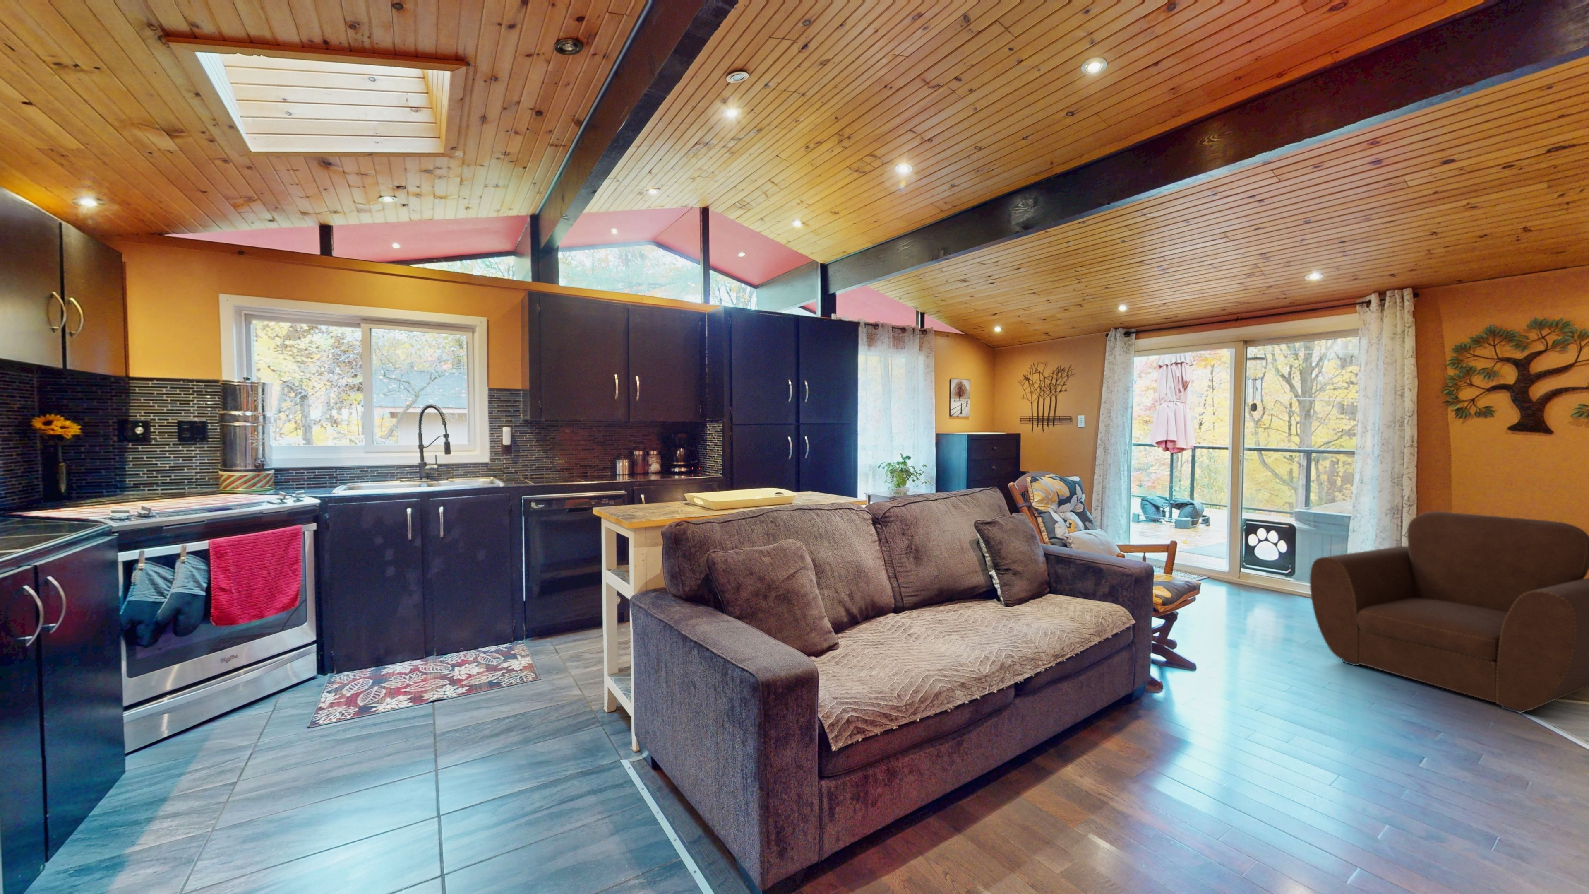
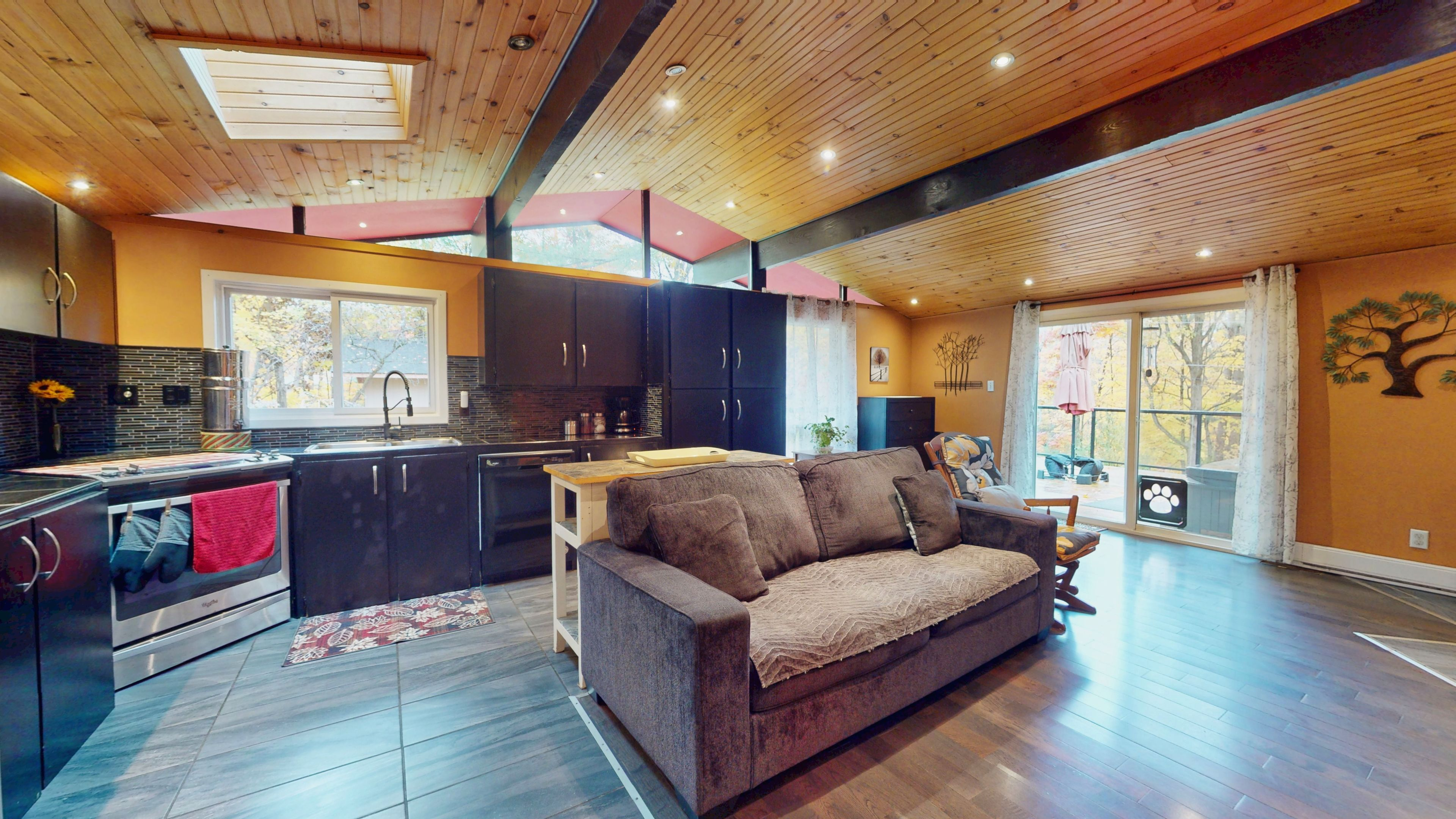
- armchair (1462, 596)
